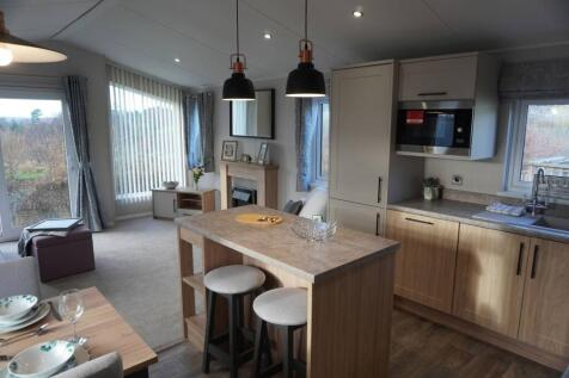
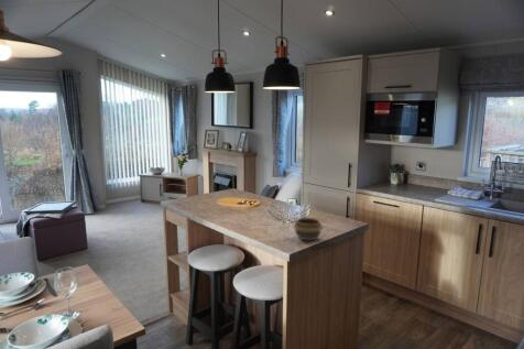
+ bowl (307, 229)
